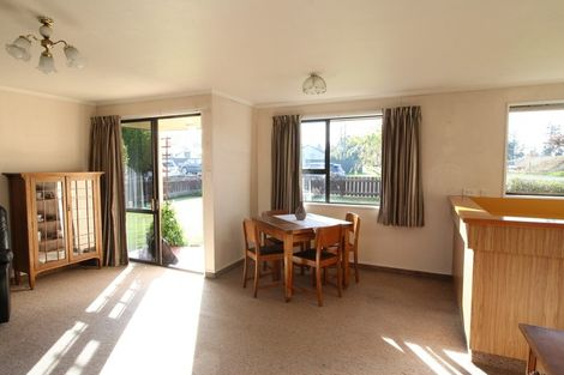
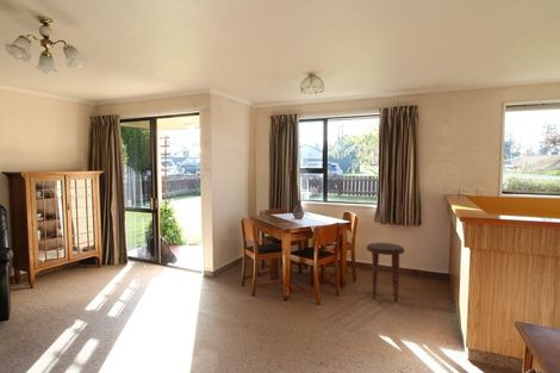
+ side table (377, 271)
